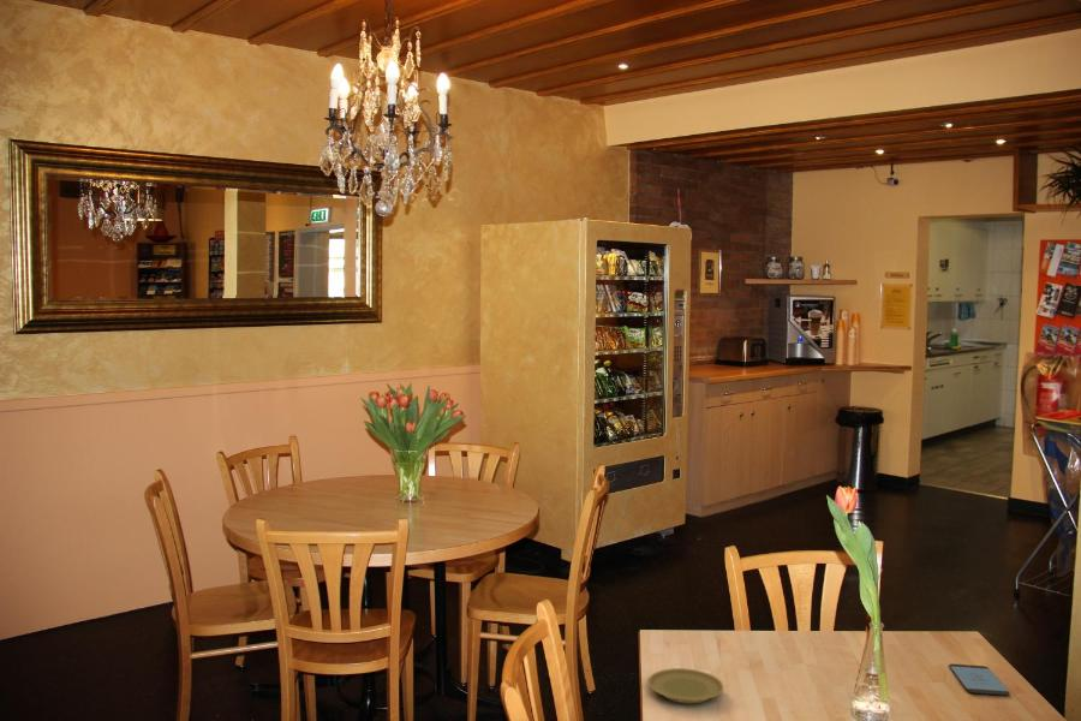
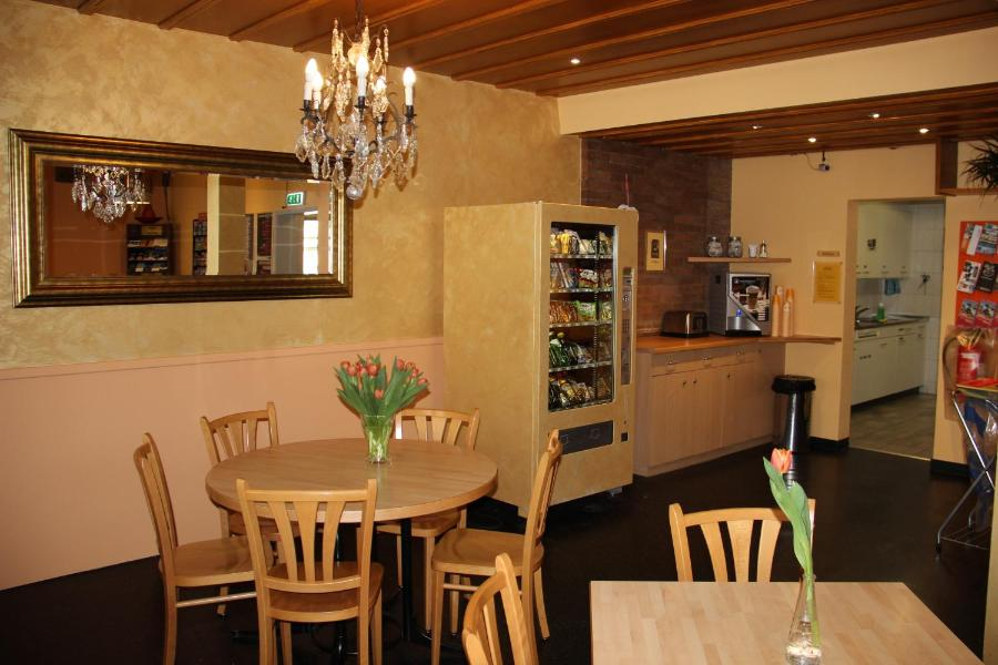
- plate (685, 687)
- smartphone (978, 679)
